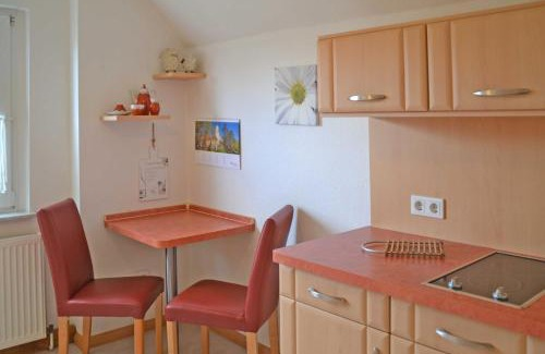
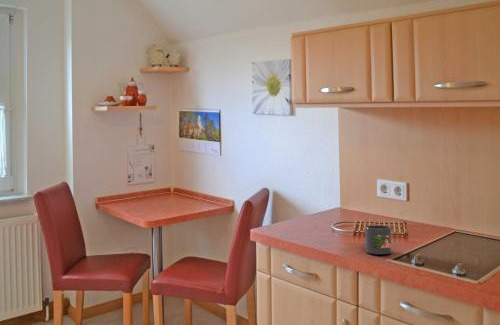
+ mug (376, 238)
